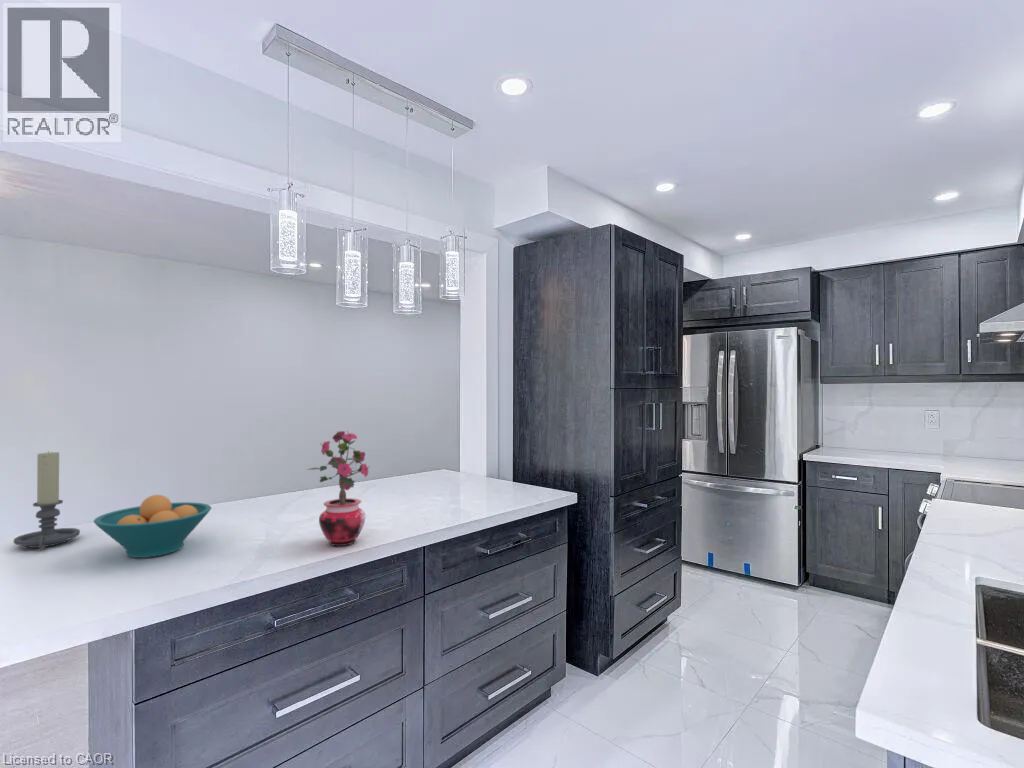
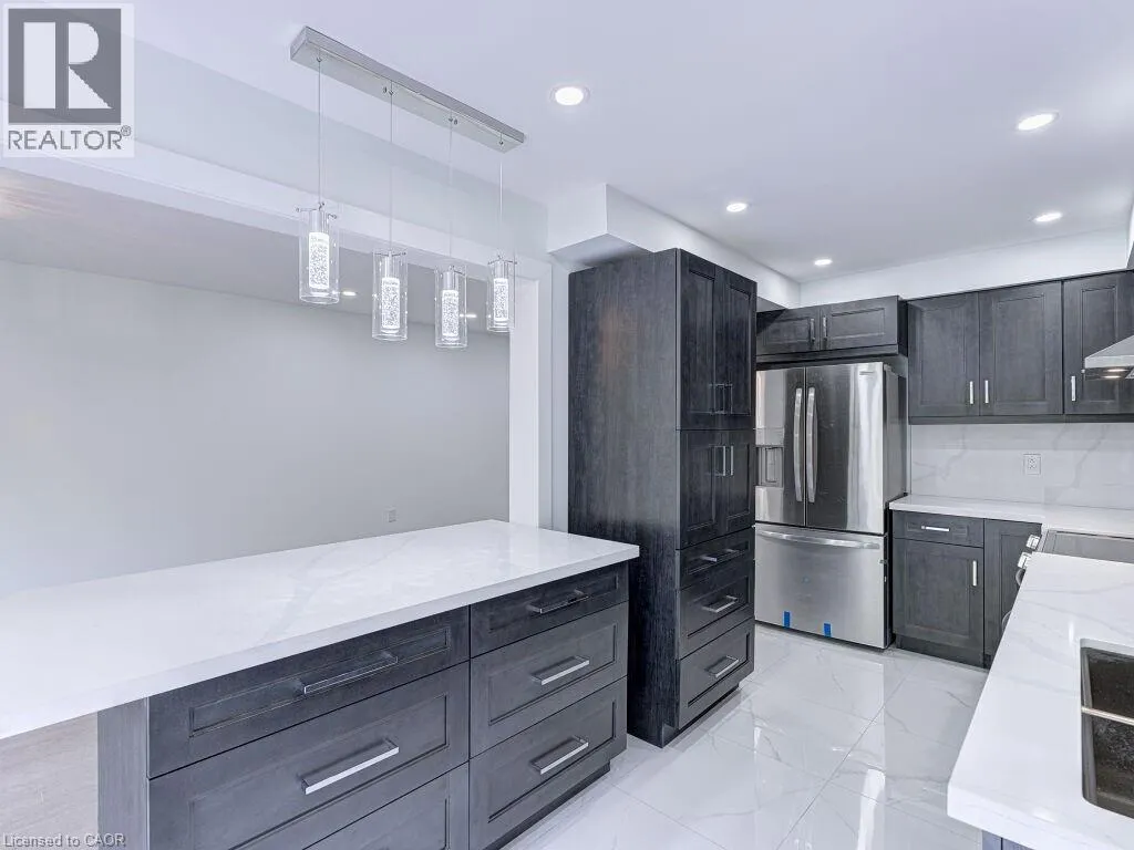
- potted plant (339, 485)
- candle holder (46, 497)
- fruit bowl (155, 523)
